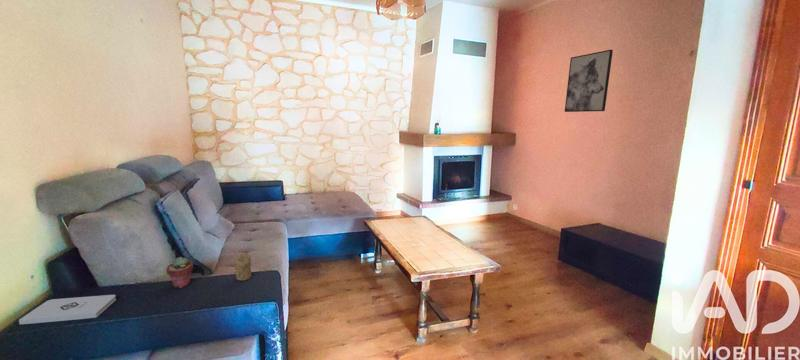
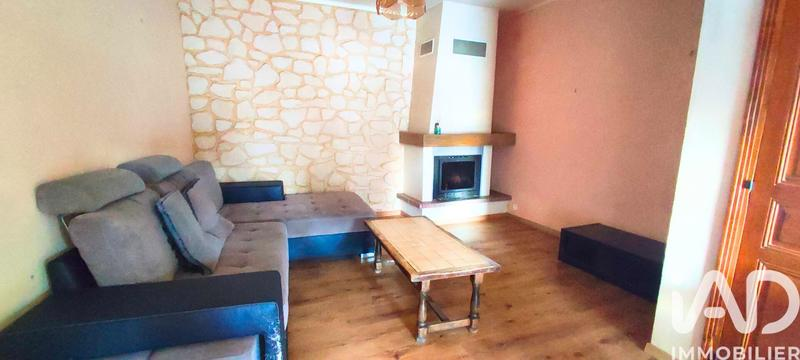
- notepad (71, 308)
- wall art (586, 83)
- candle (242, 267)
- potted succulent (180, 270)
